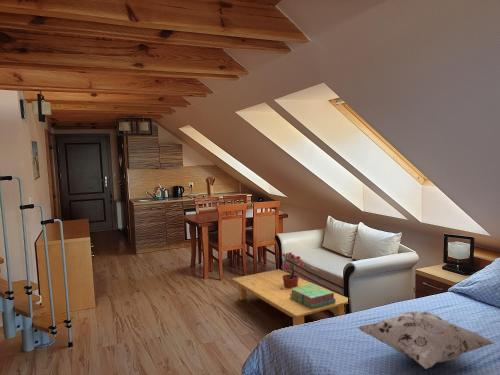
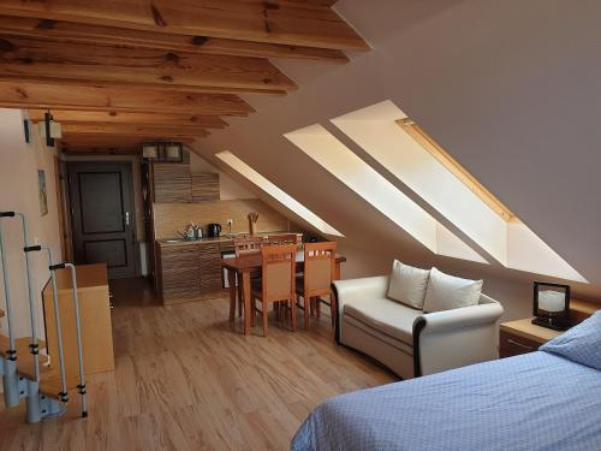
- stack of books (311, 295)
- coffee table (286, 299)
- decorative pillow (422, 335)
- potted plant (288, 267)
